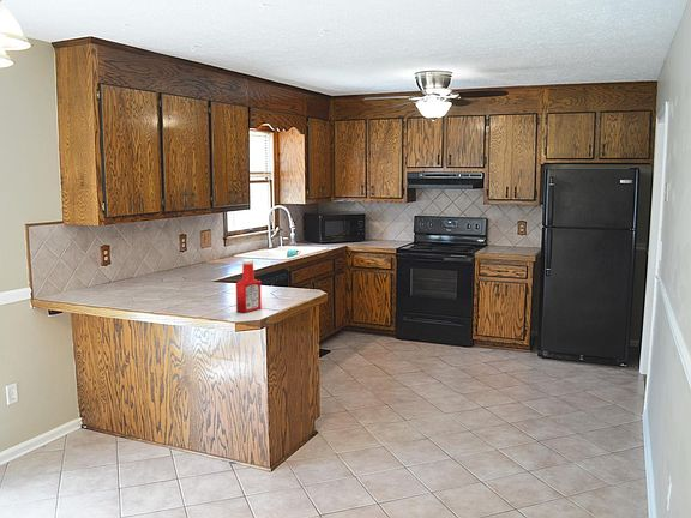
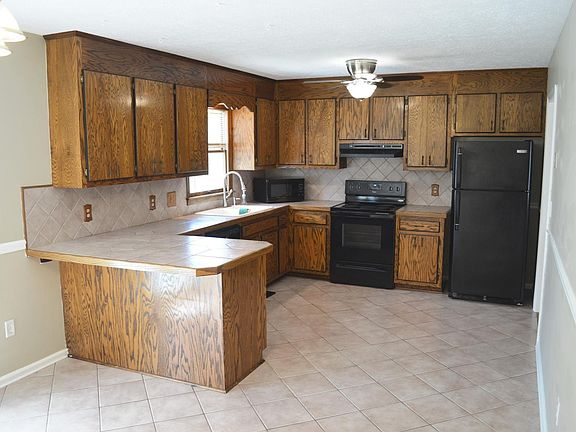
- soap bottle (248, 284)
